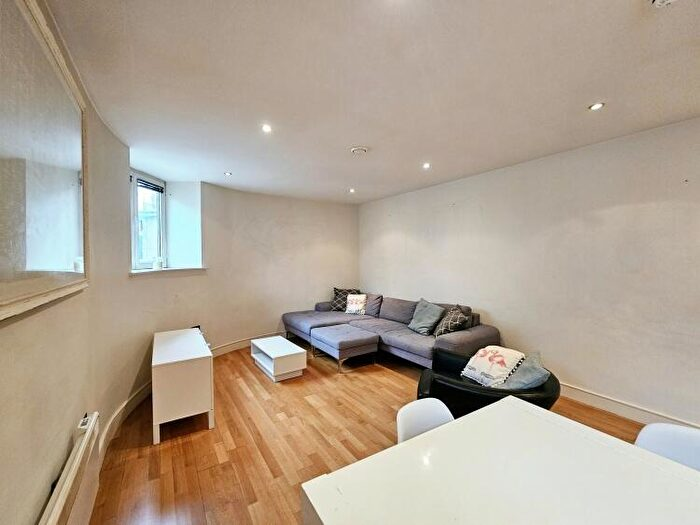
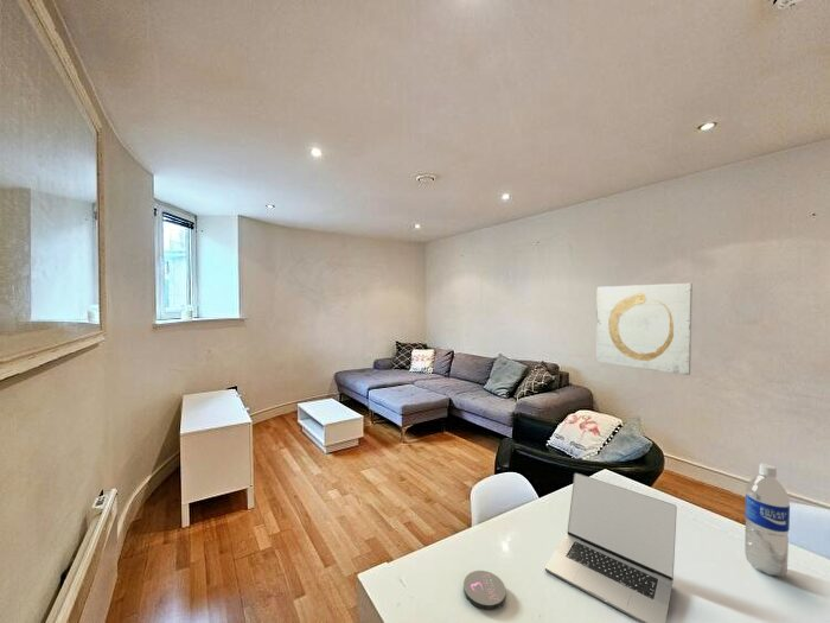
+ coaster (484, 589)
+ laptop (611, 538)
+ water bottle (766, 516)
+ wall art (639, 326)
